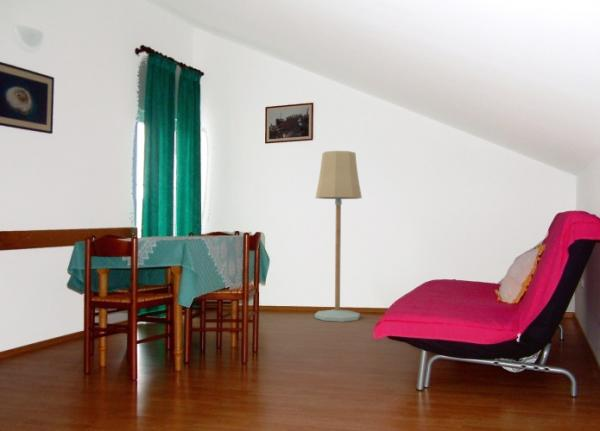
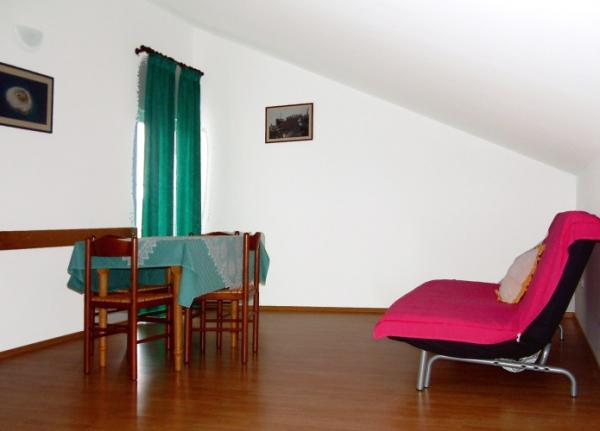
- floor lamp (338, 235)
